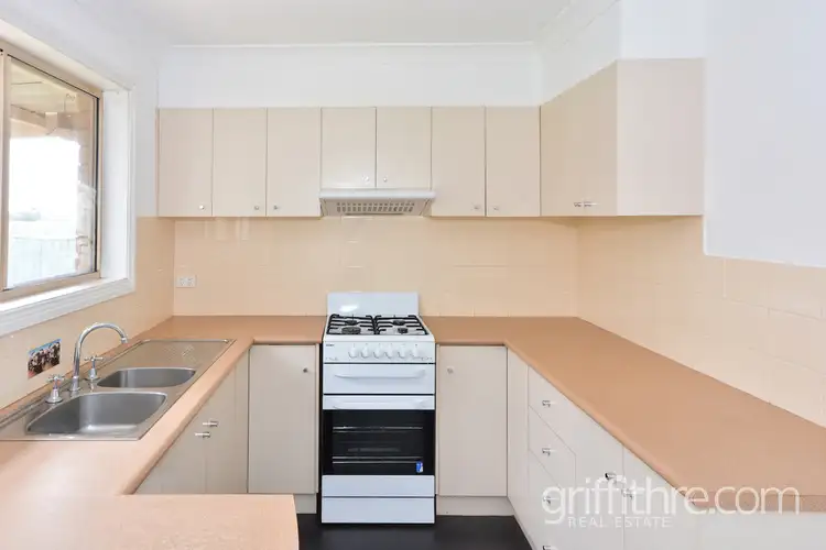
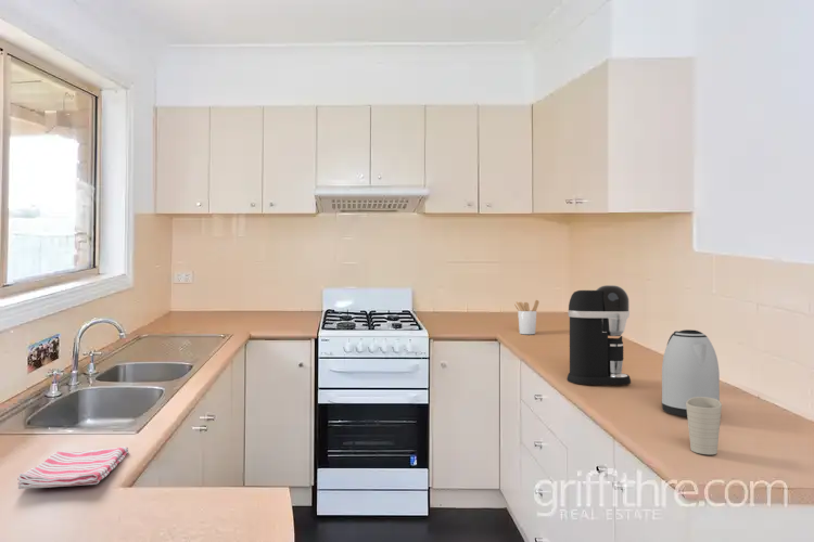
+ dish towel (77, 464)
+ coffee maker (598, 333)
+ cup (703, 425)
+ utensil holder (525, 317)
+ kettle (685, 369)
